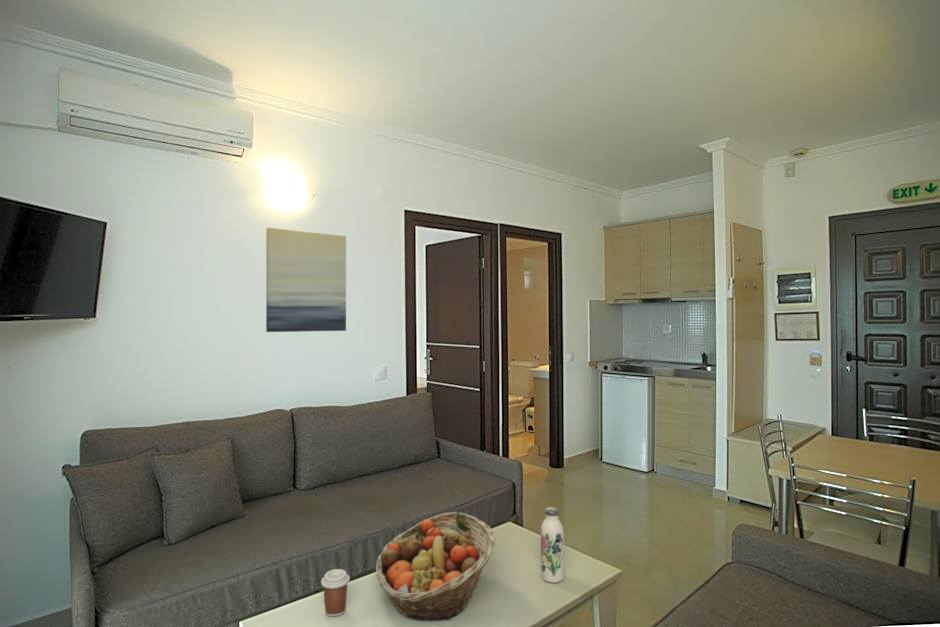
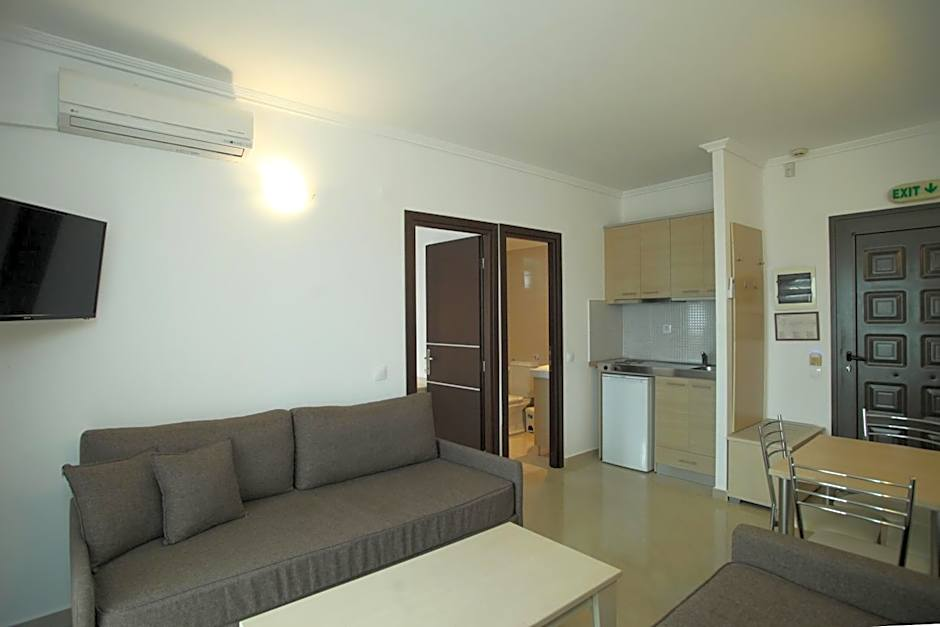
- wall art (308, 281)
- water bottle (552, 543)
- coffee cup (335, 592)
- fruit basket (435, 561)
